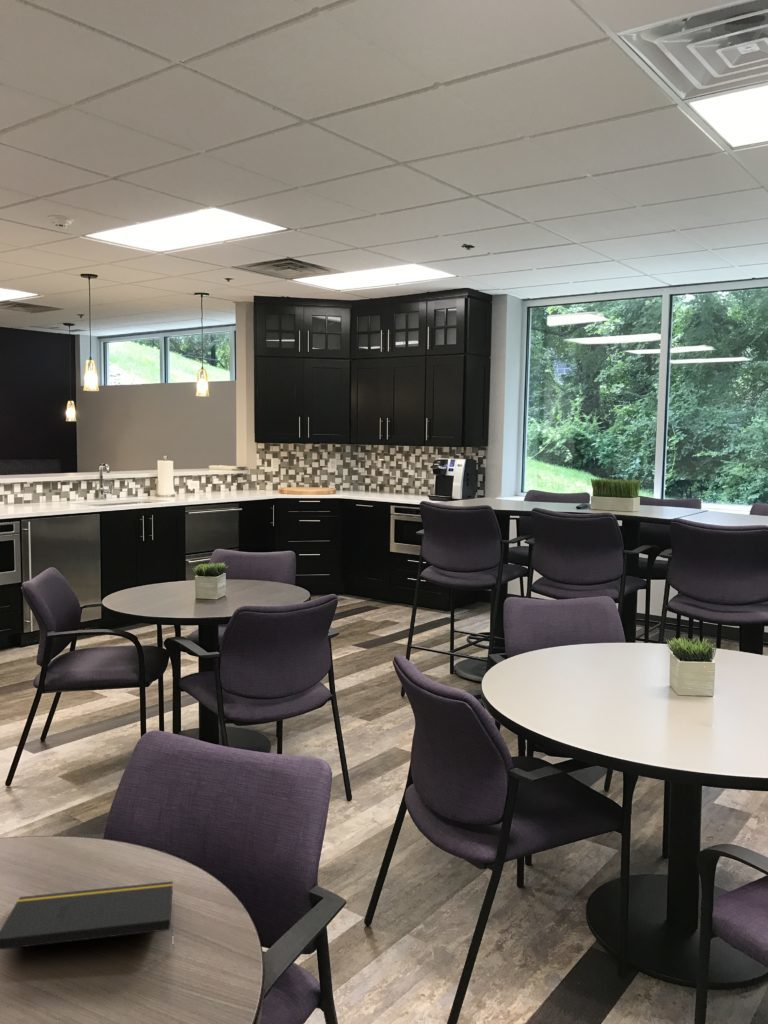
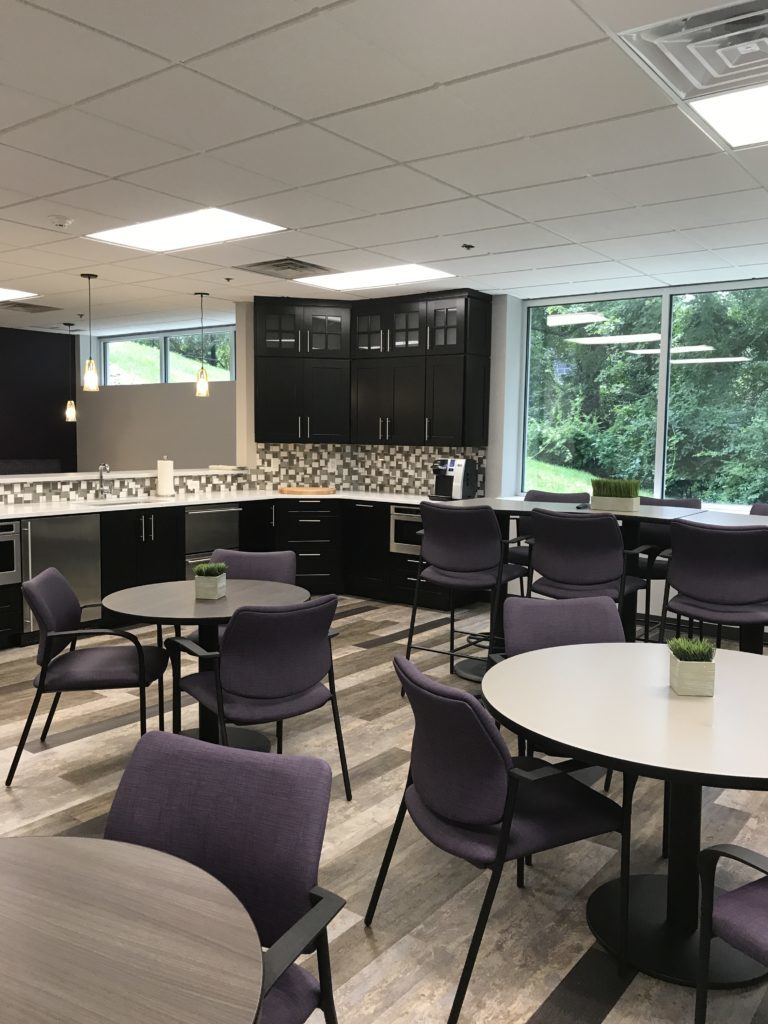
- notepad (91, 913)
